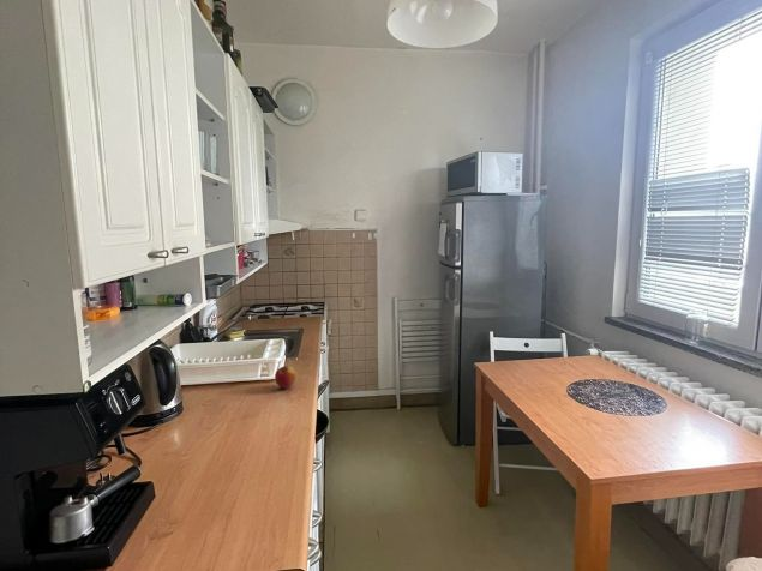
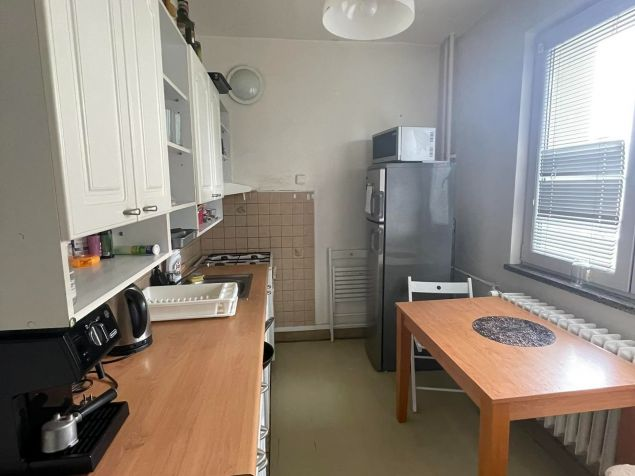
- apple (286, 377)
